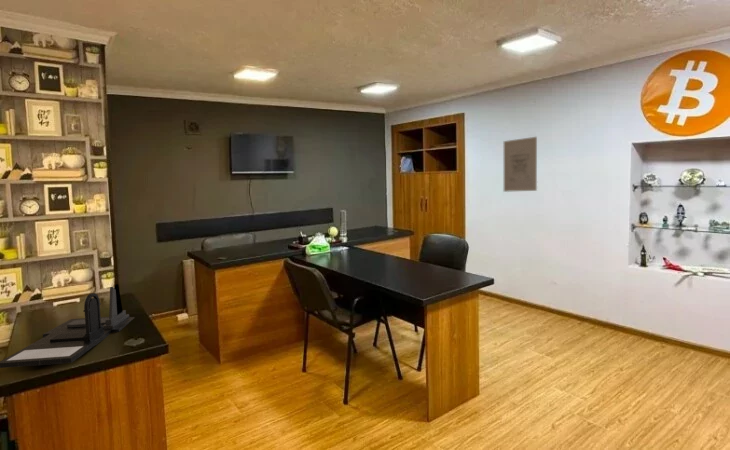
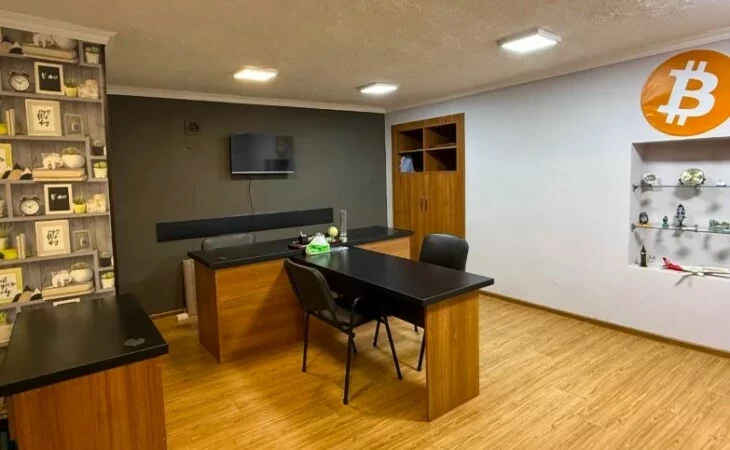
- desk organizer (73, 319)
- wall art (519, 165)
